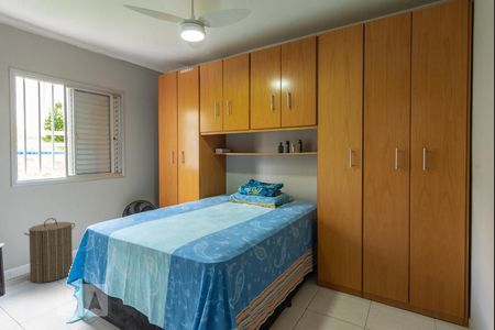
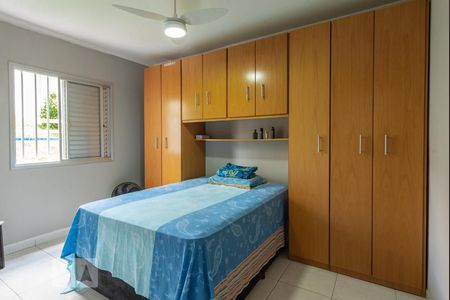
- laundry hamper (52, 246)
